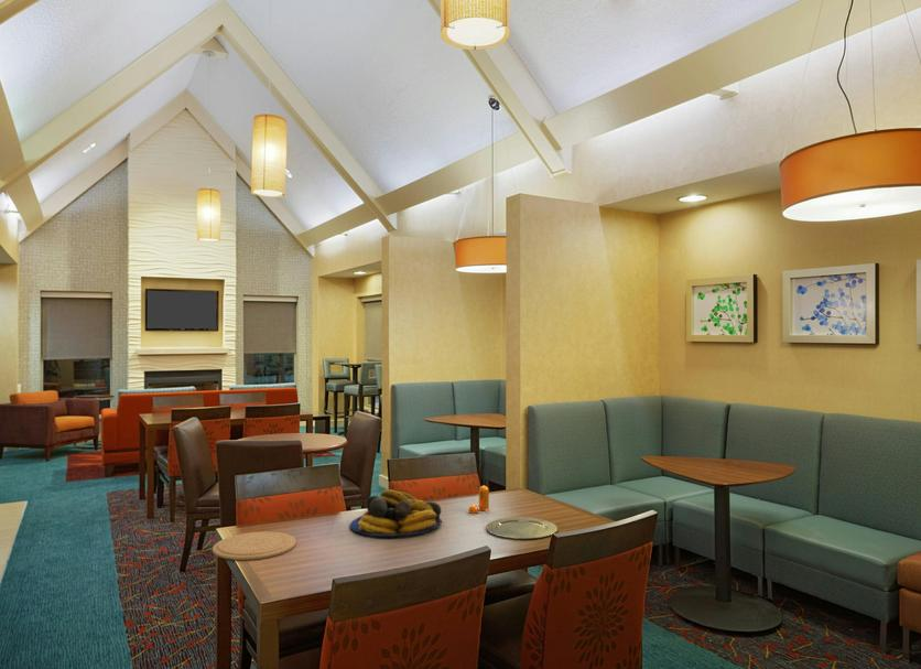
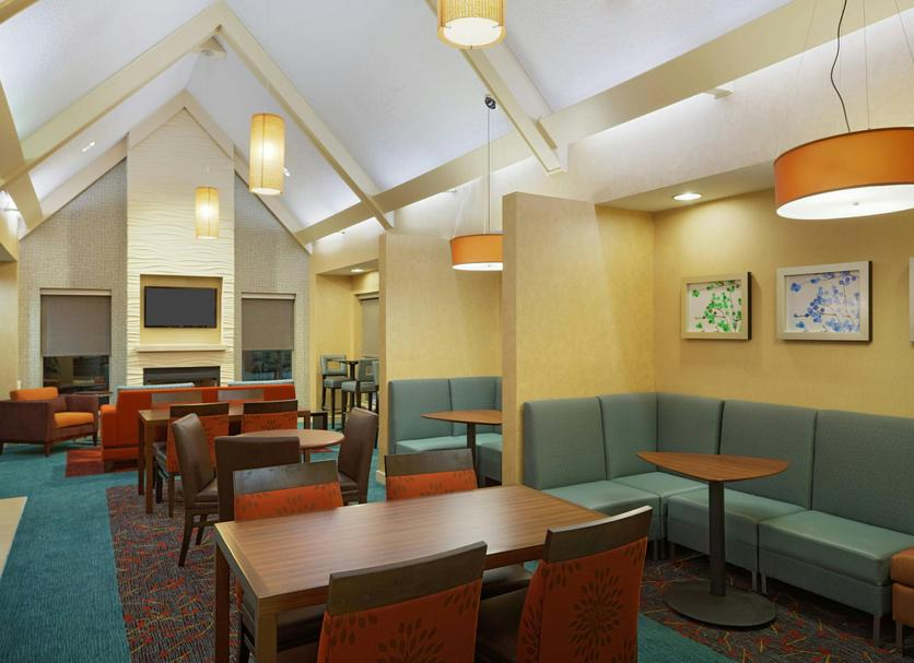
- plate (254, 543)
- fruit bowl (396, 508)
- plate (521, 528)
- pepper shaker (479, 498)
